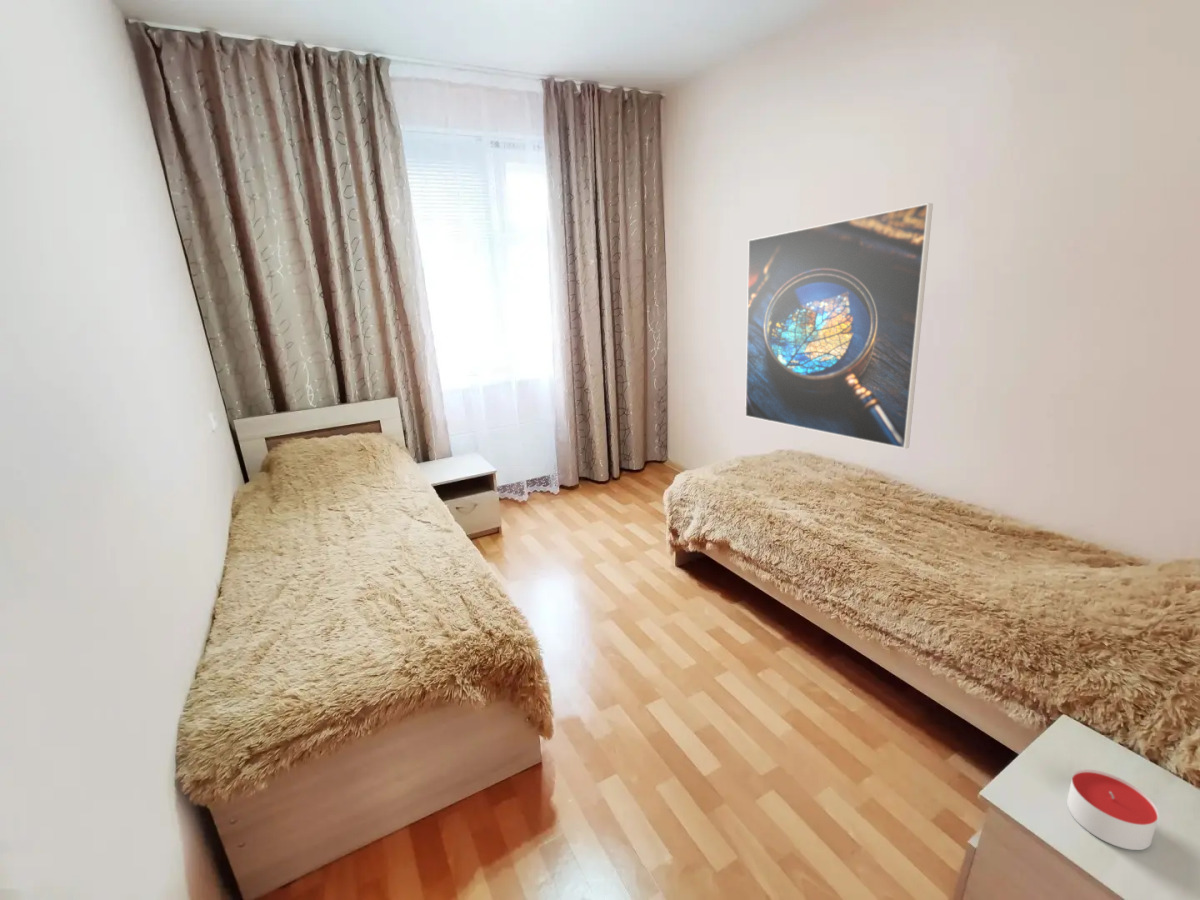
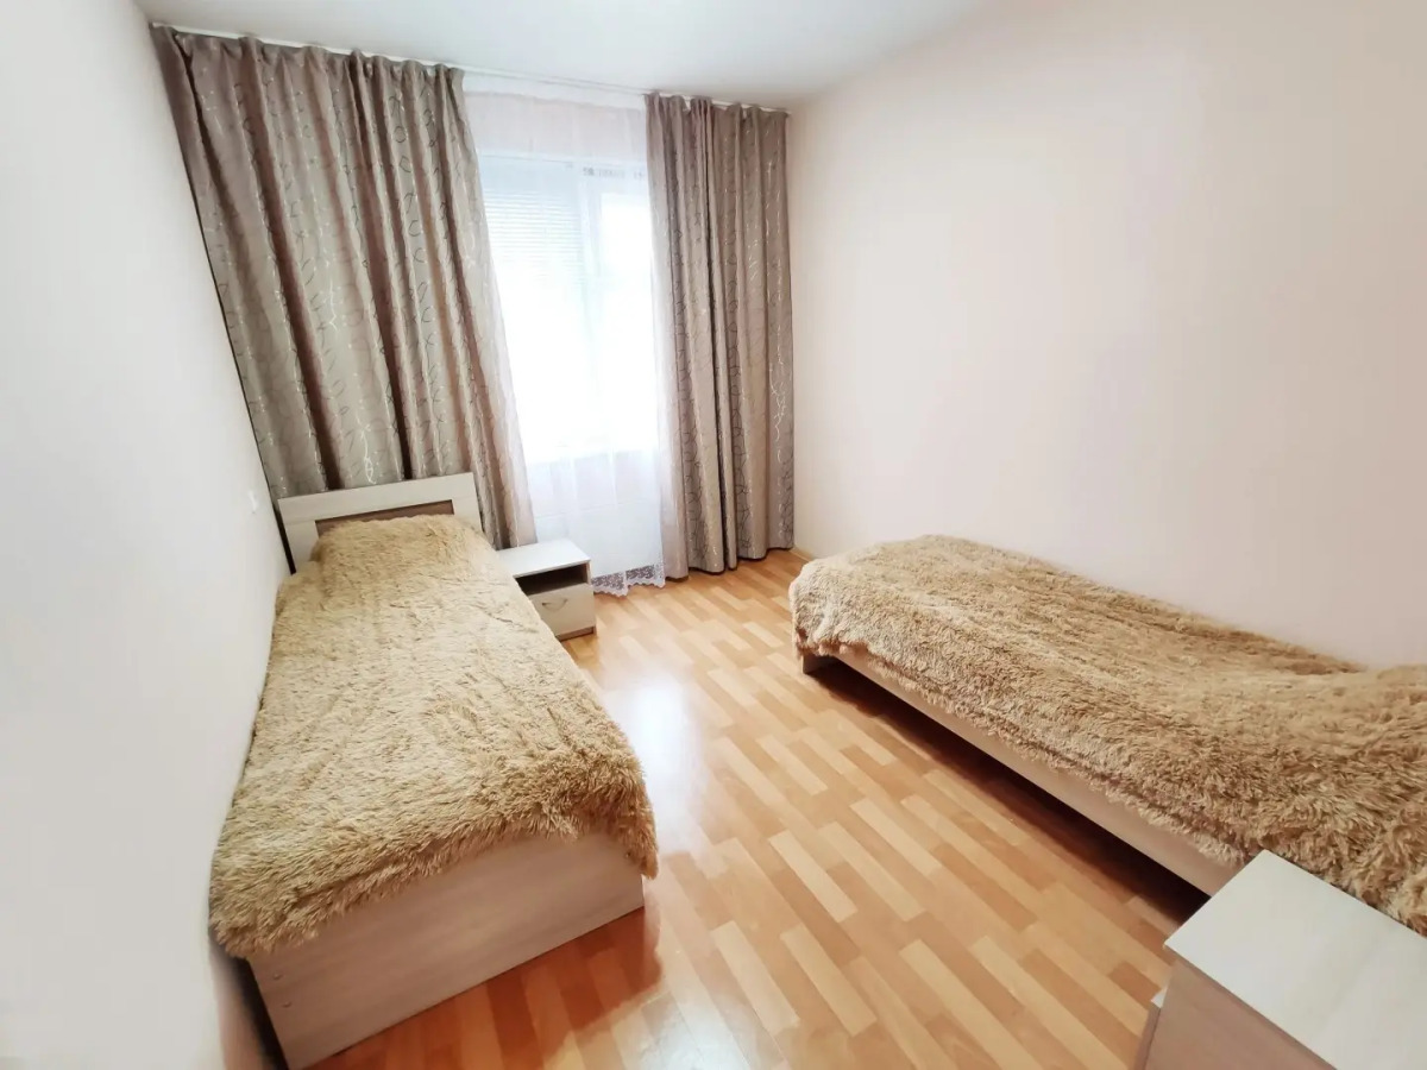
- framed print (819, 332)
- candle (1110, 807)
